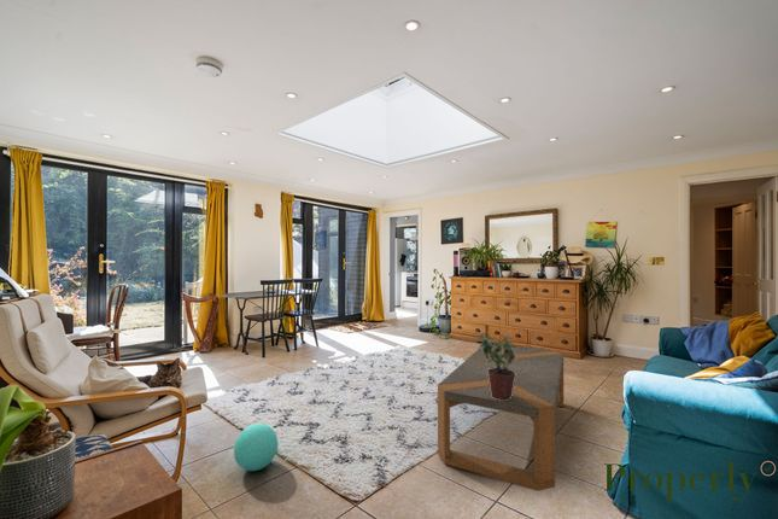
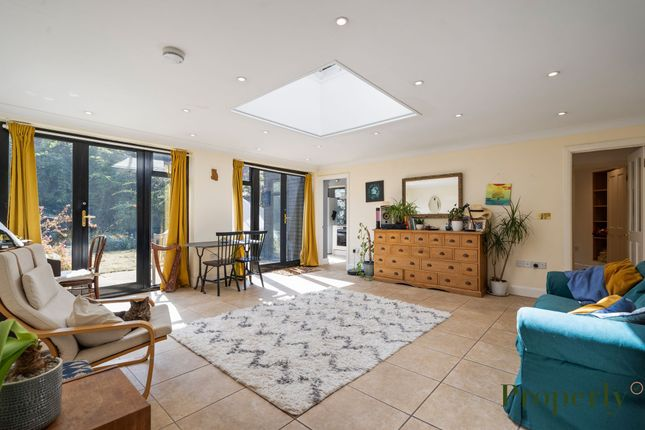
- coffee table (510, 398)
- ball (256, 447)
- potted plant (499, 363)
